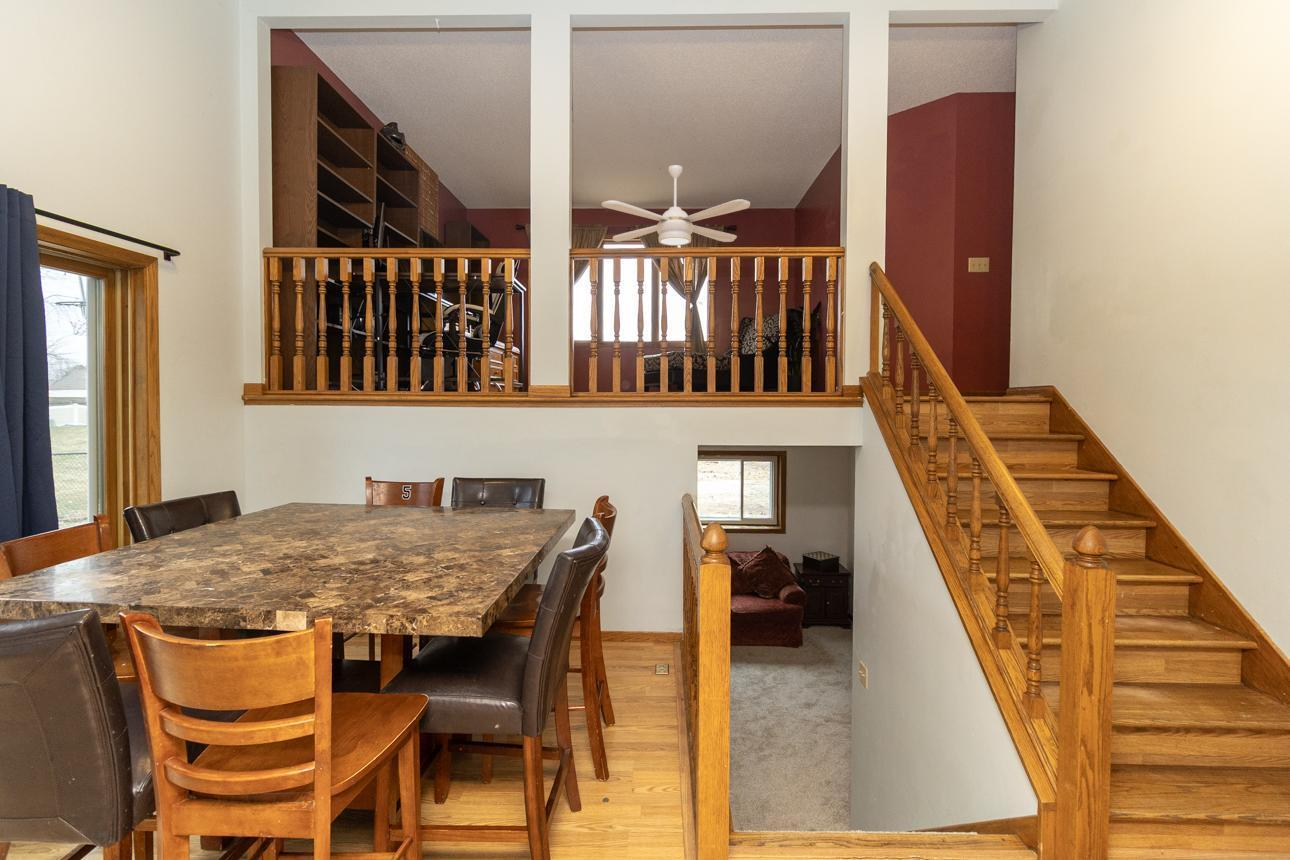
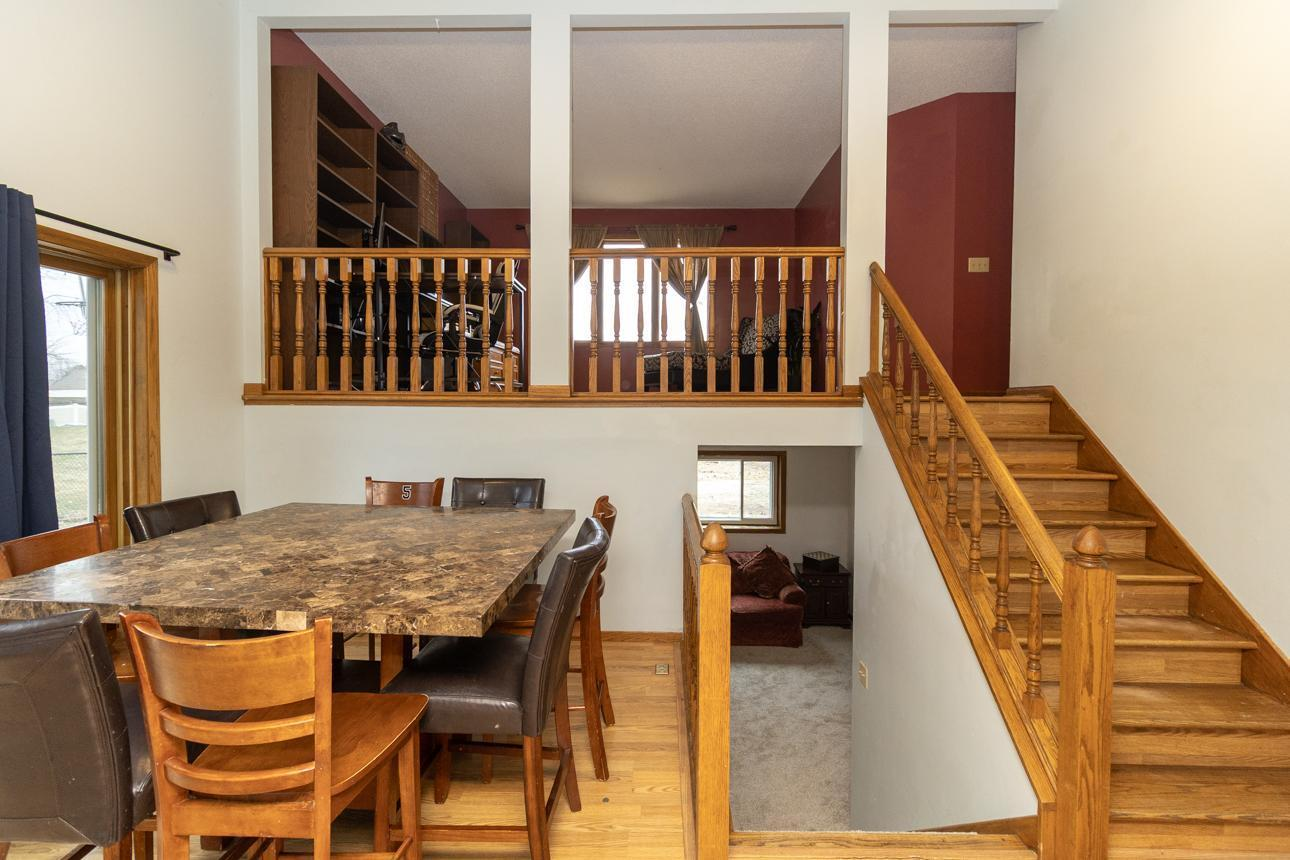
- ceiling fan (675, 204)
